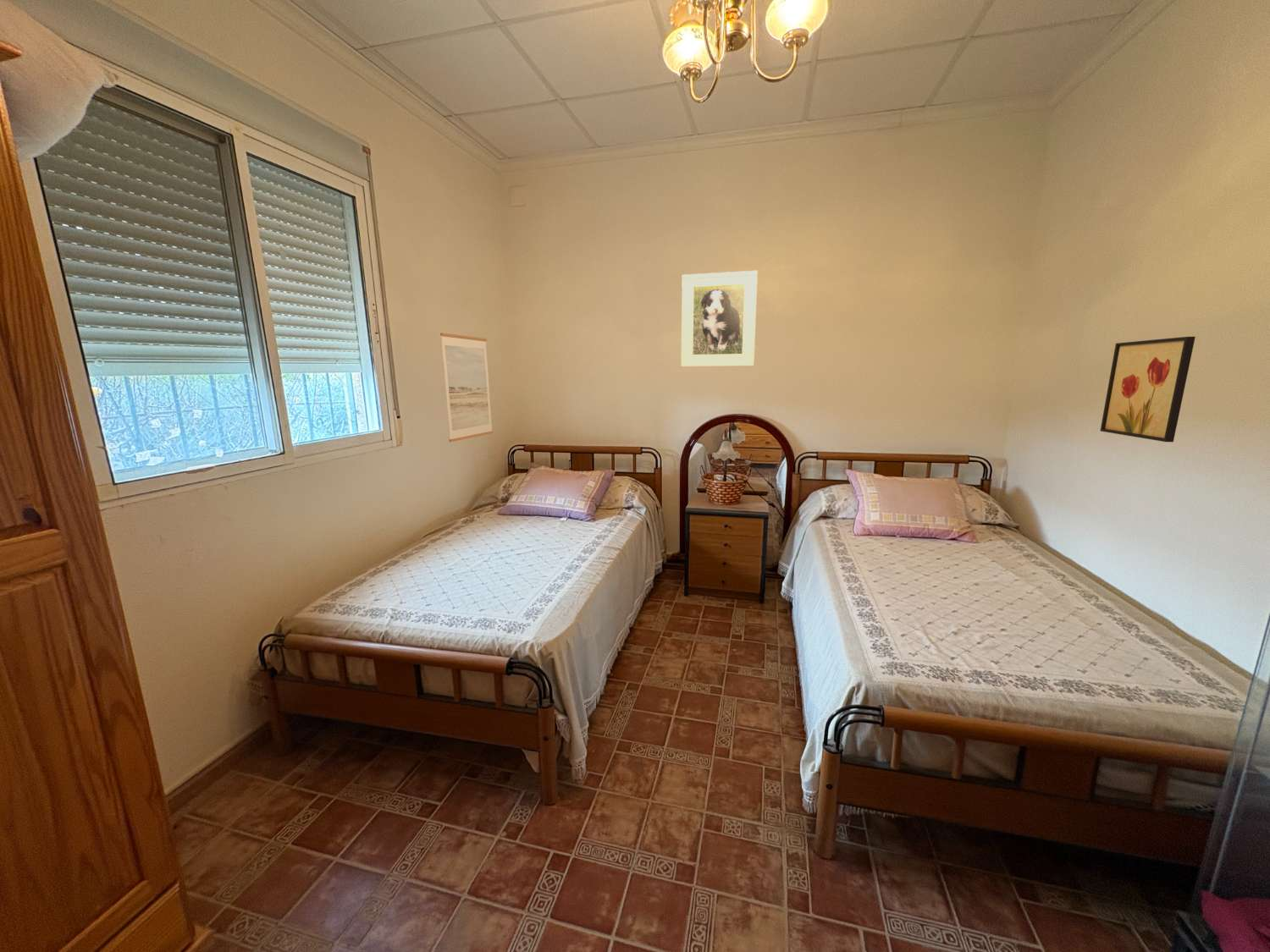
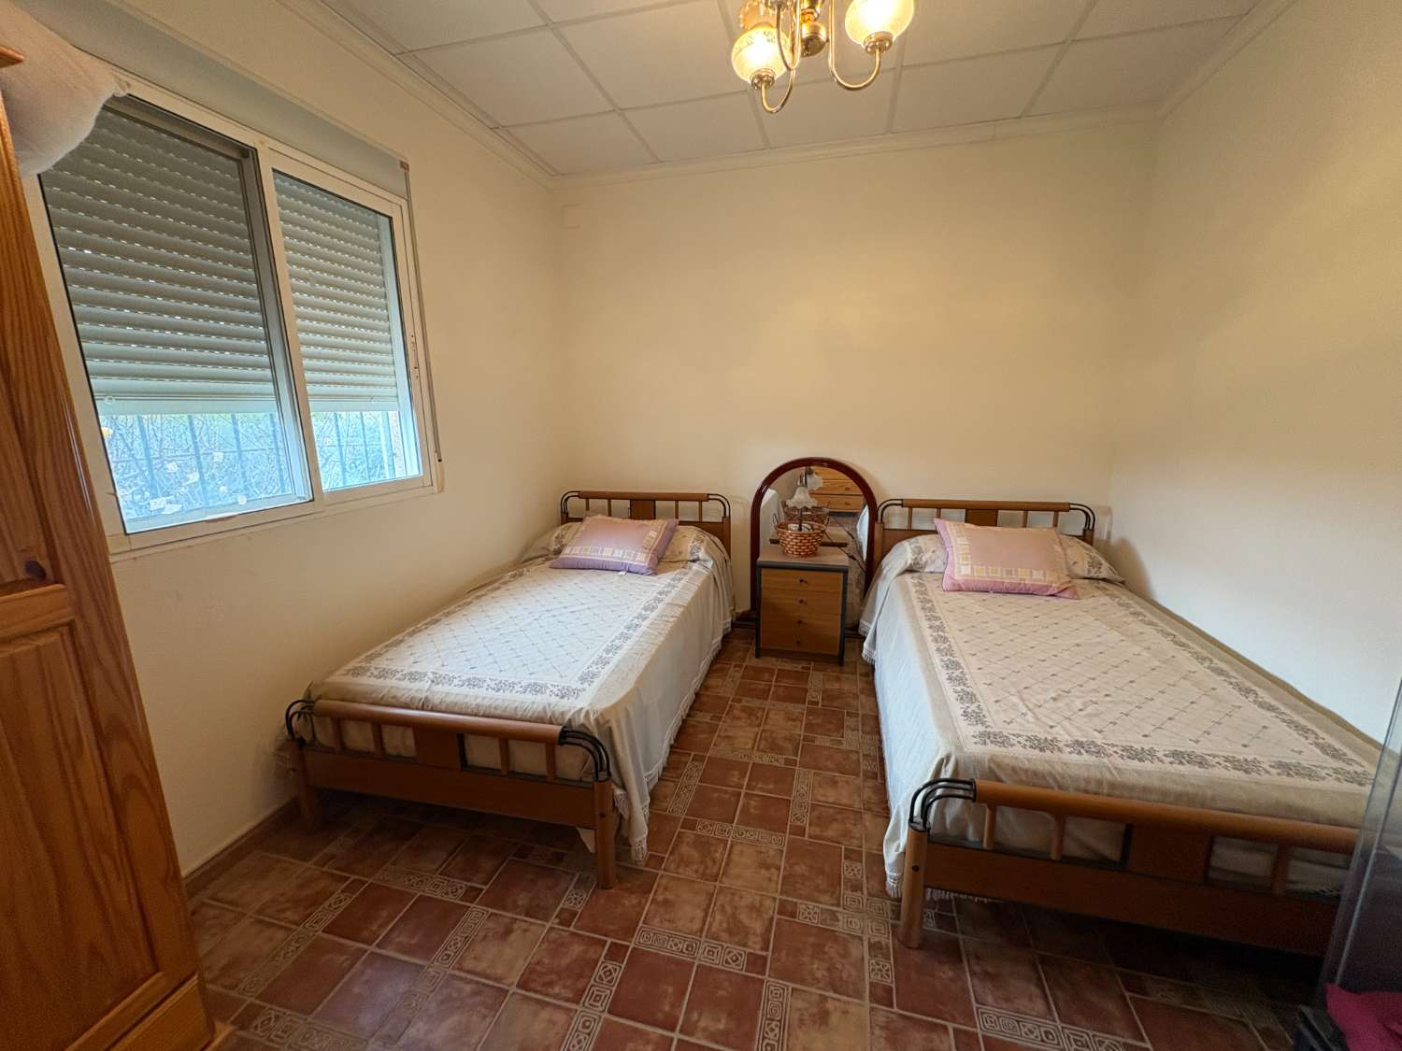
- wall art (468, 388)
- wall art (1145, 388)
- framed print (718, 320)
